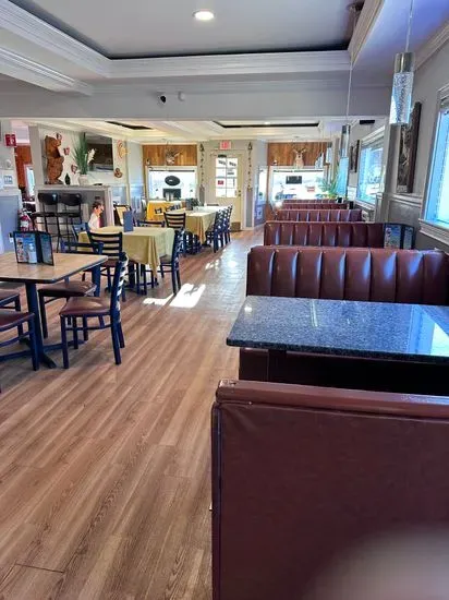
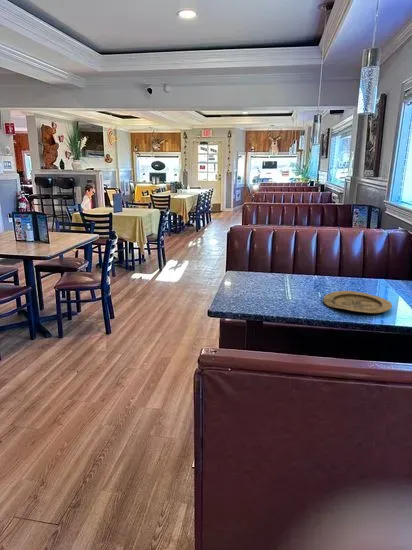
+ plate (356, 302)
